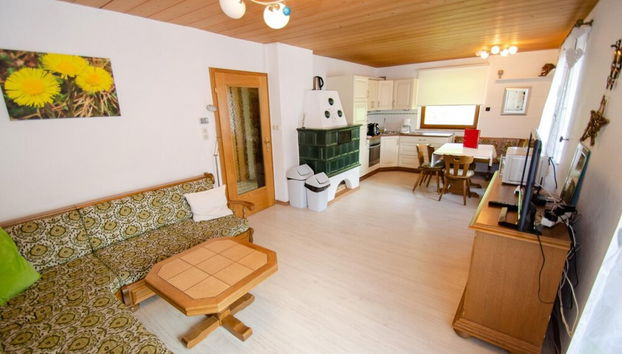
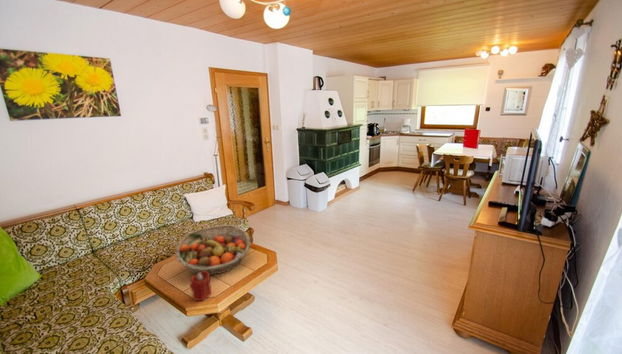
+ candle (201, 284)
+ fruit basket (215, 249)
